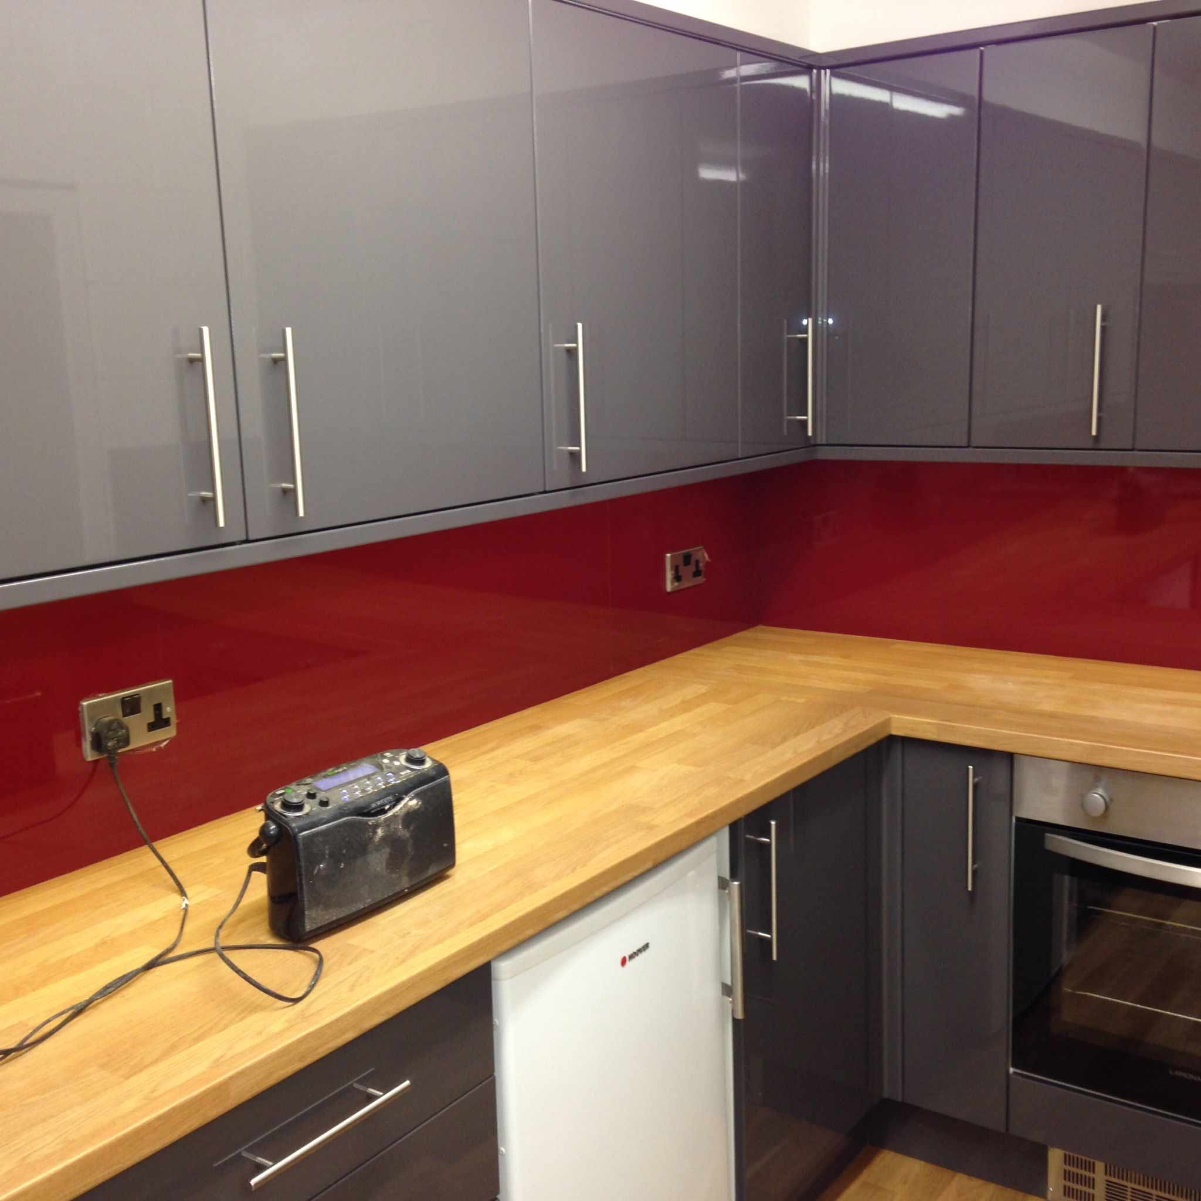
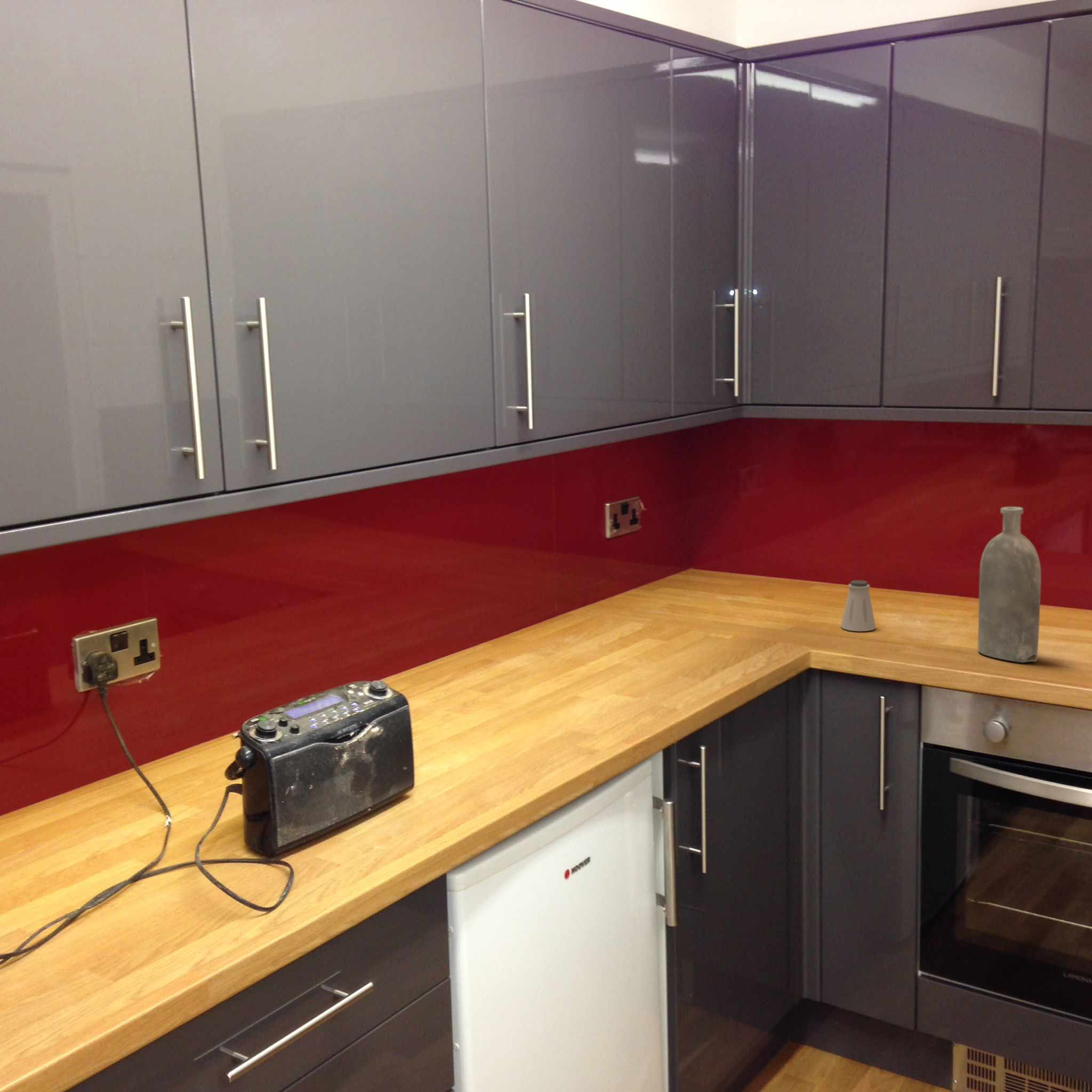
+ bottle (1009, 583)
+ saltshaker (858, 605)
